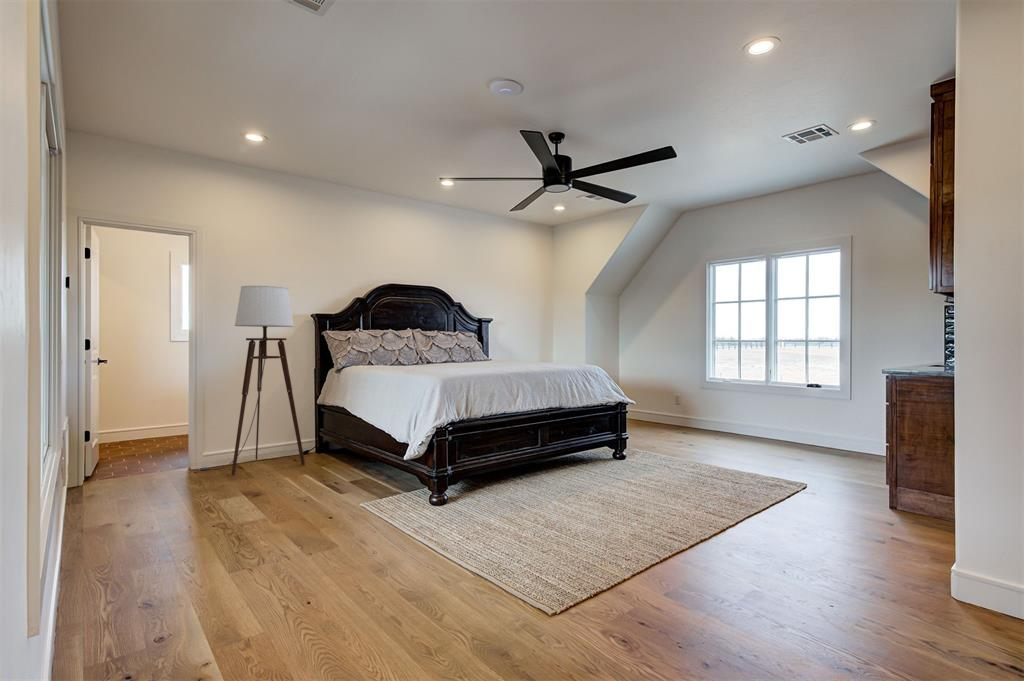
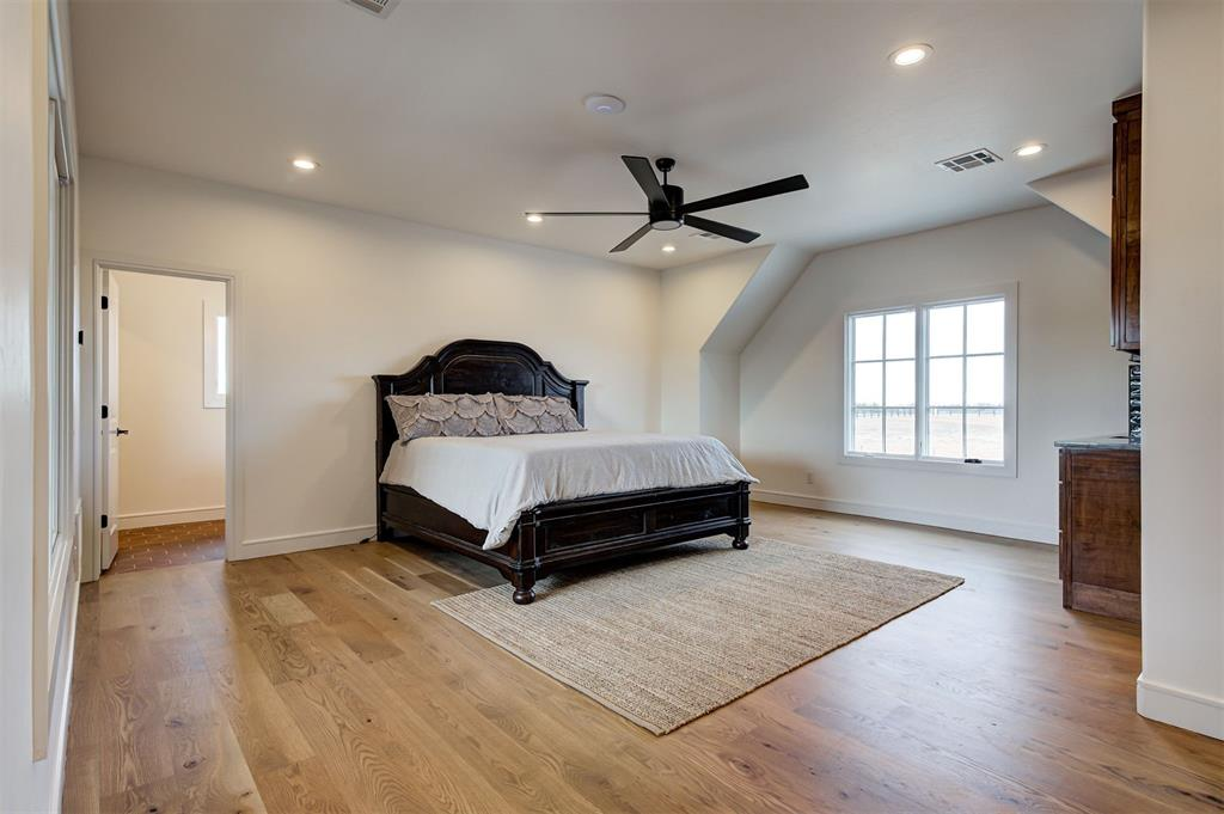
- floor lamp (250, 376)
